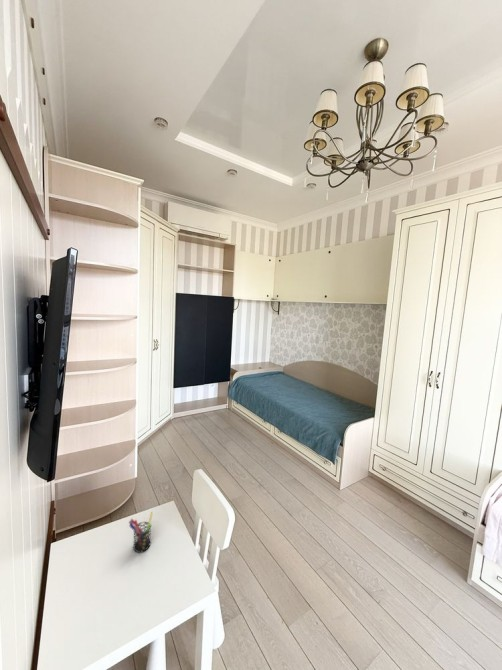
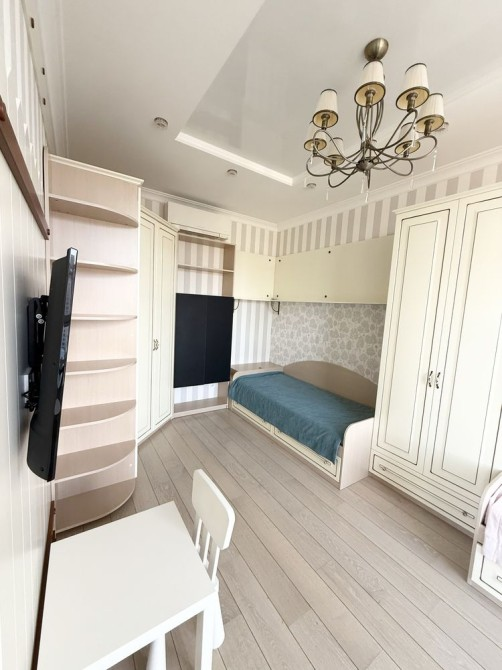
- pen holder (142, 531)
